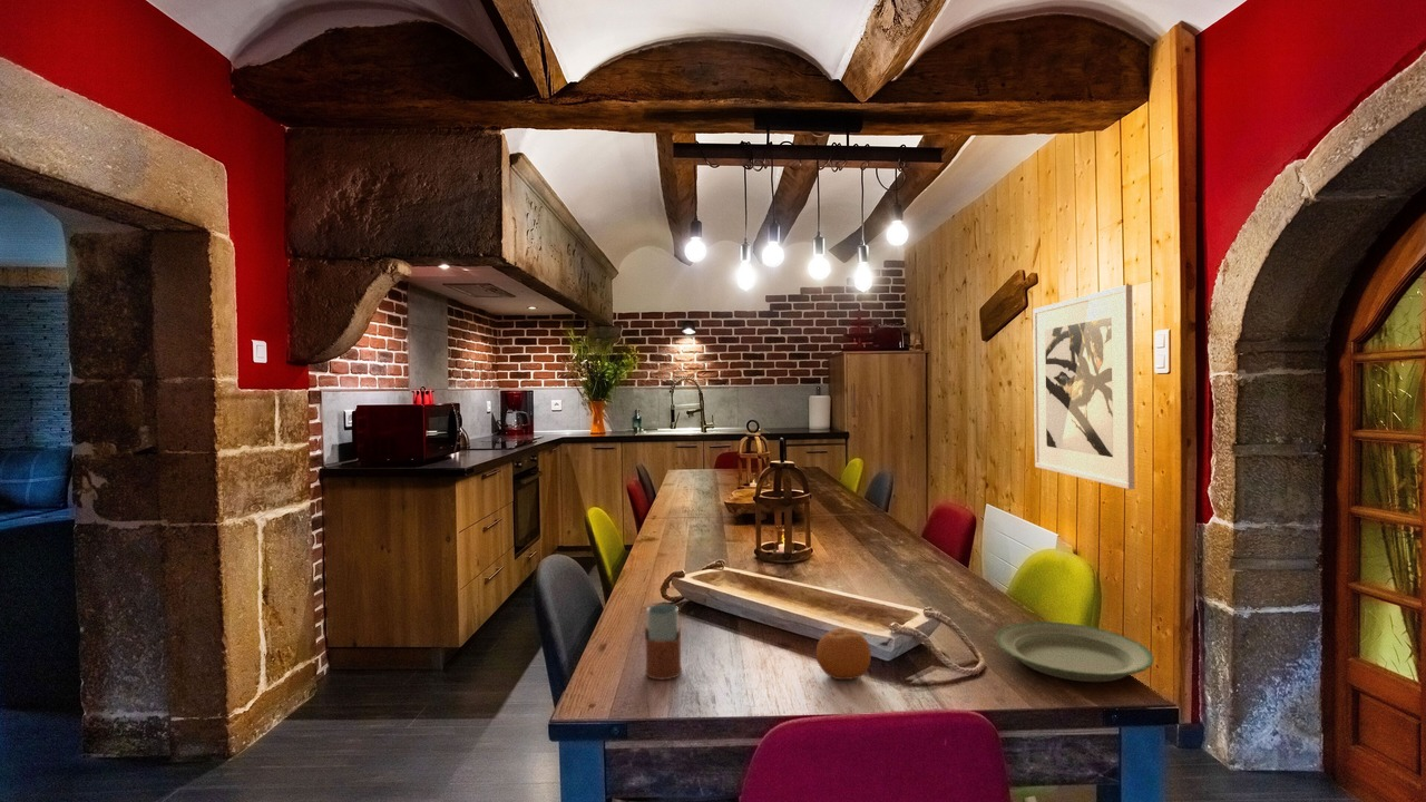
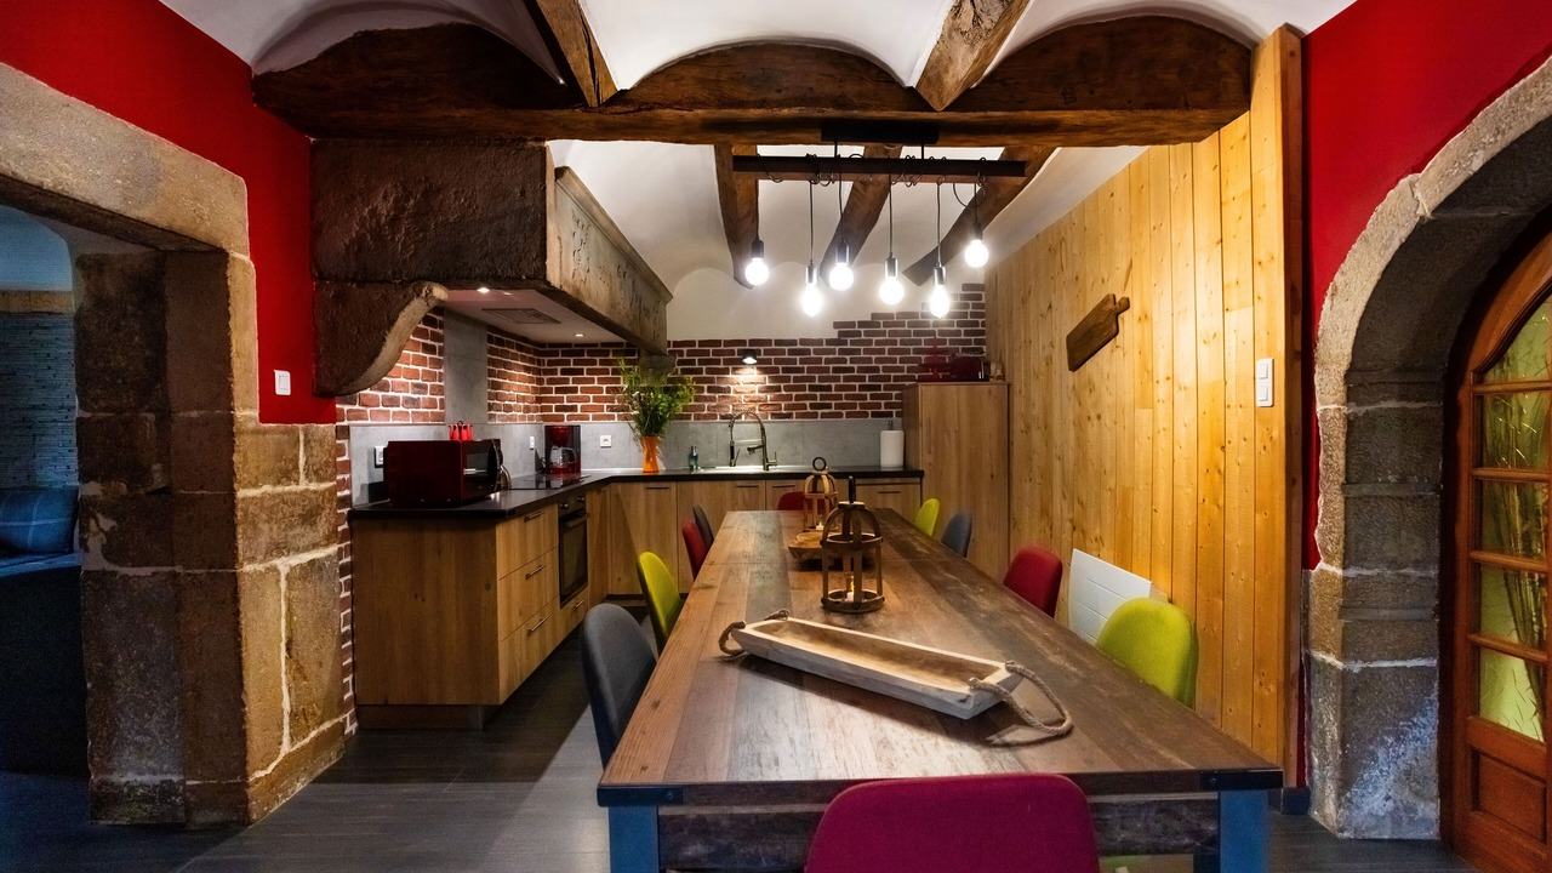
- plate (1071, 653)
- drinking glass (661, 644)
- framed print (1076, 388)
- fruit (843, 653)
